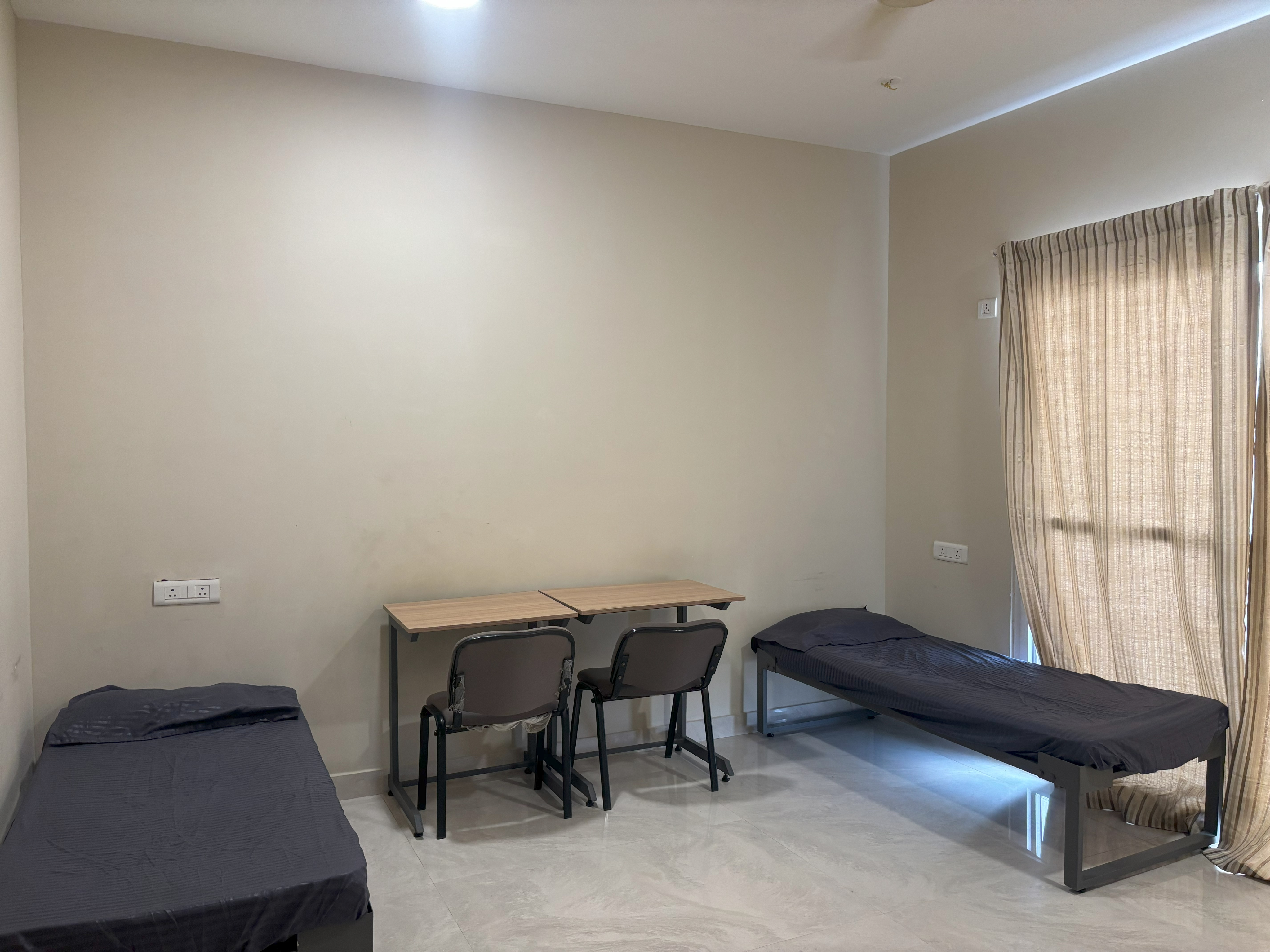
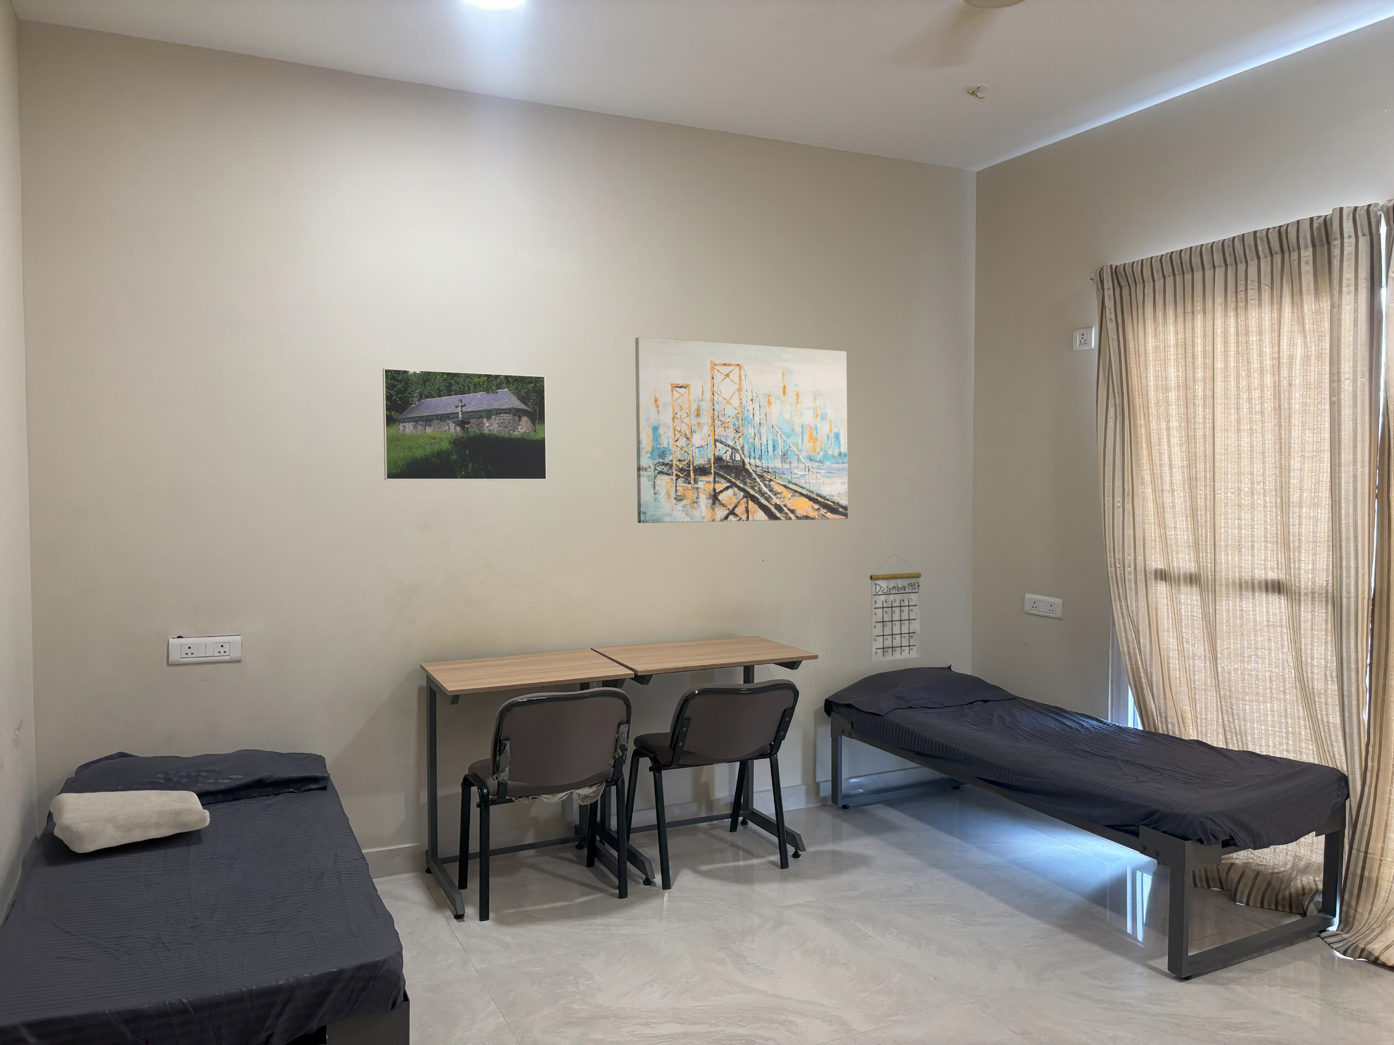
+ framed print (468, 426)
+ calendar (896, 606)
+ wall art (746, 432)
+ soap bar (130, 817)
